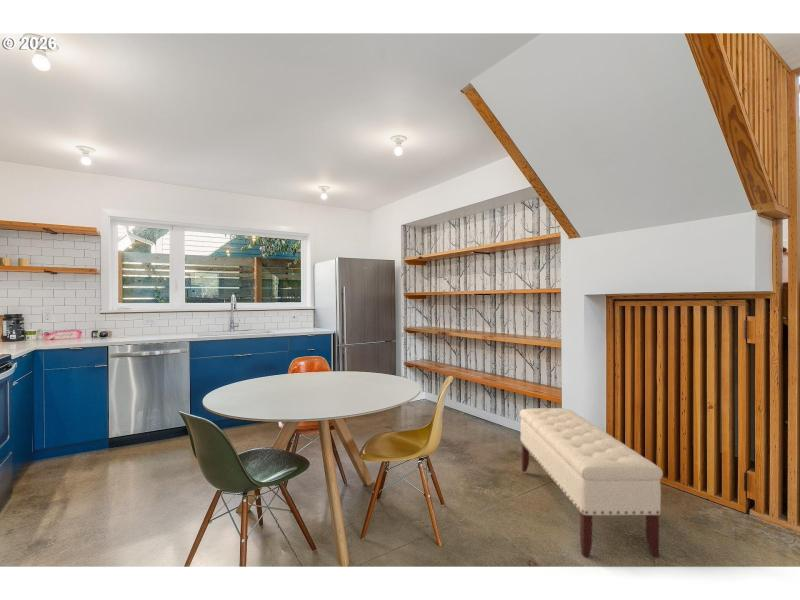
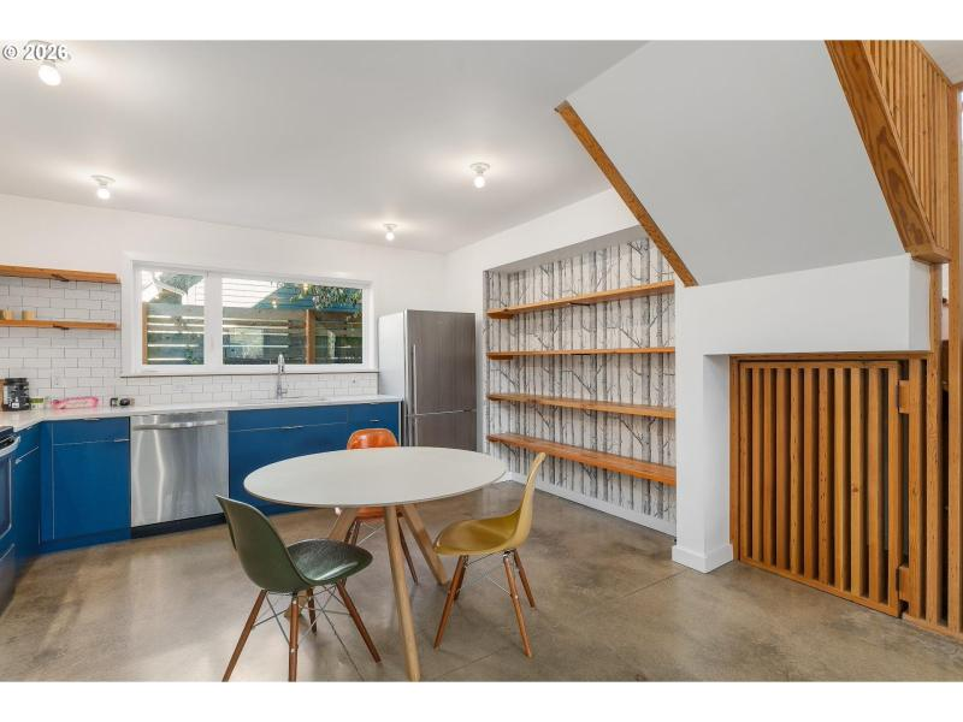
- bench (576, 467)
